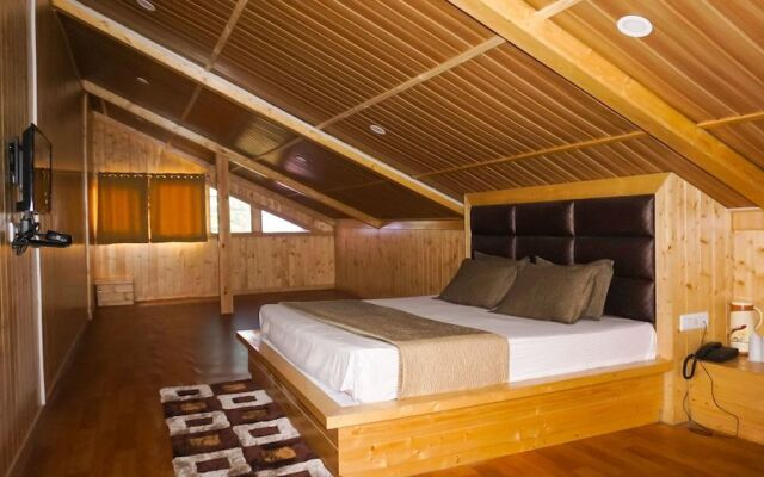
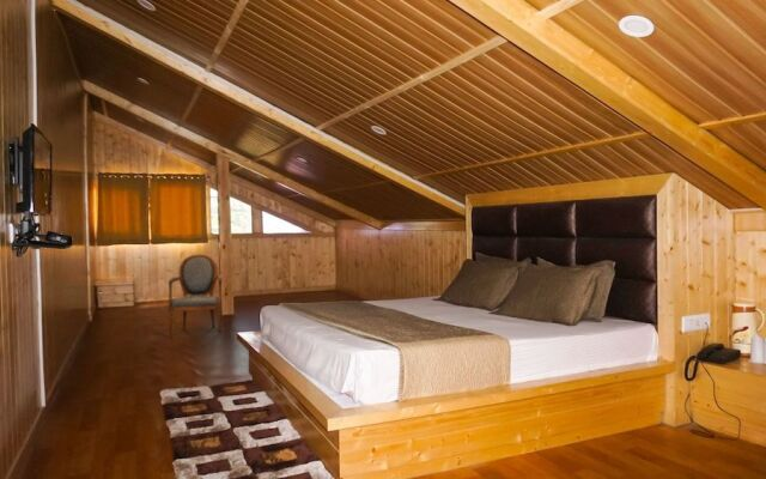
+ armchair (196, 292)
